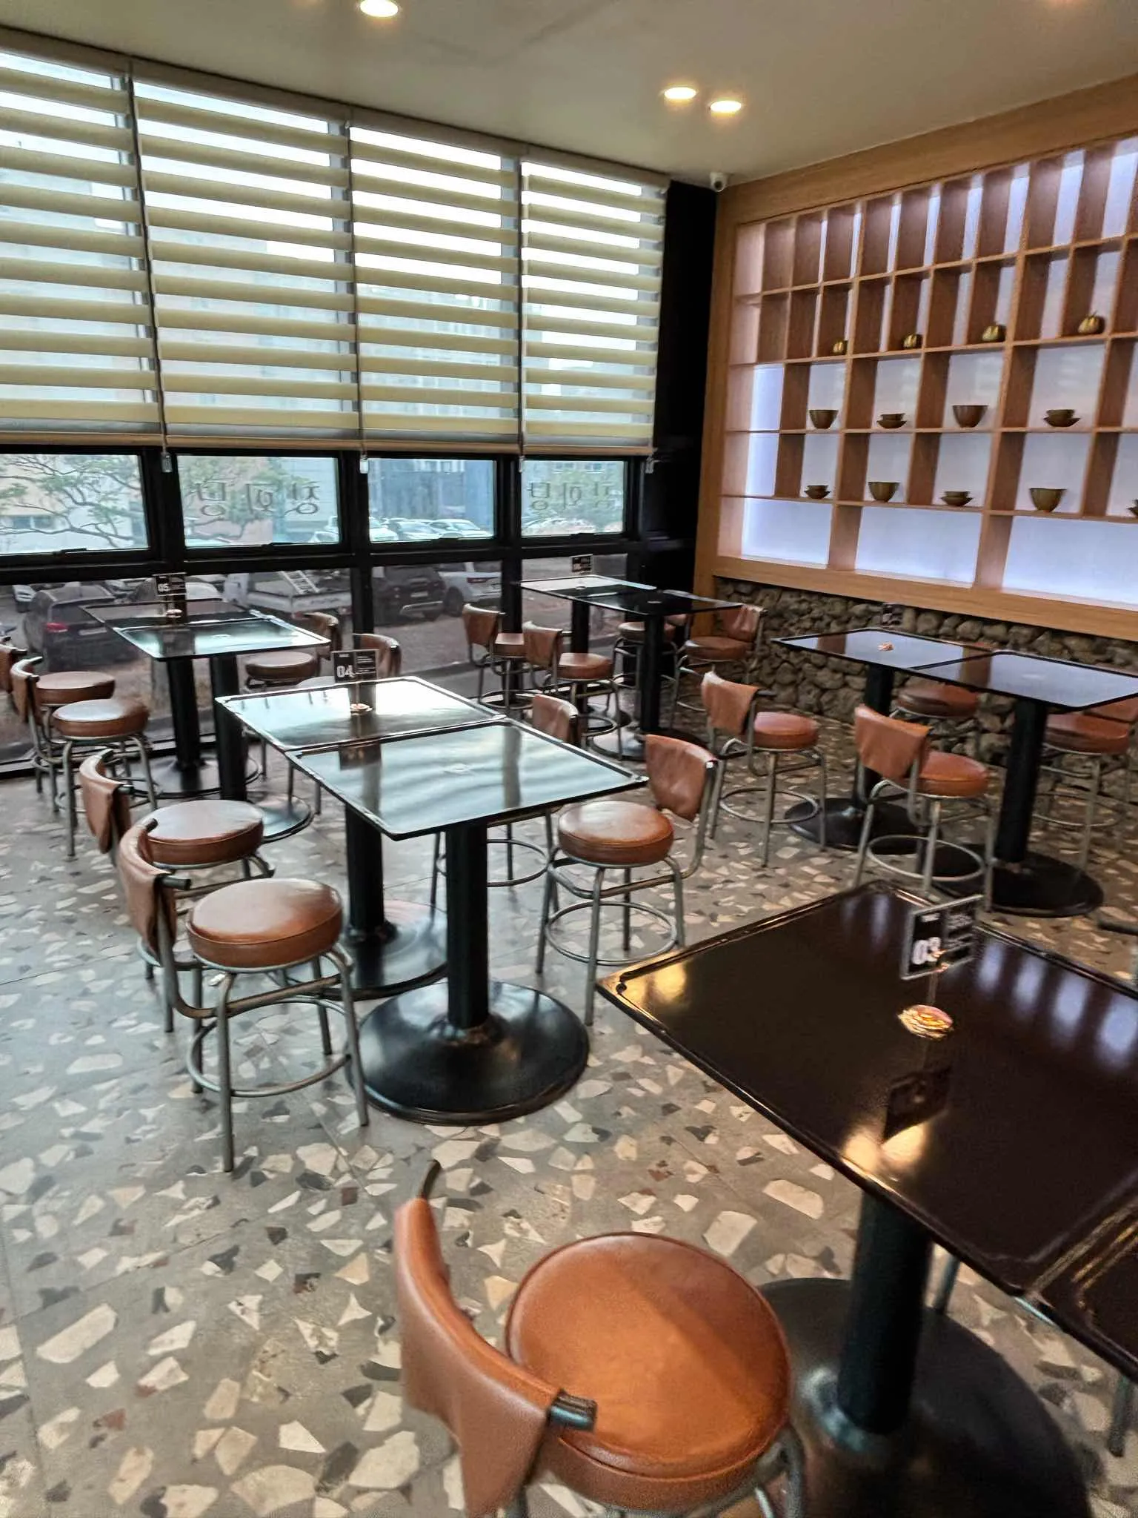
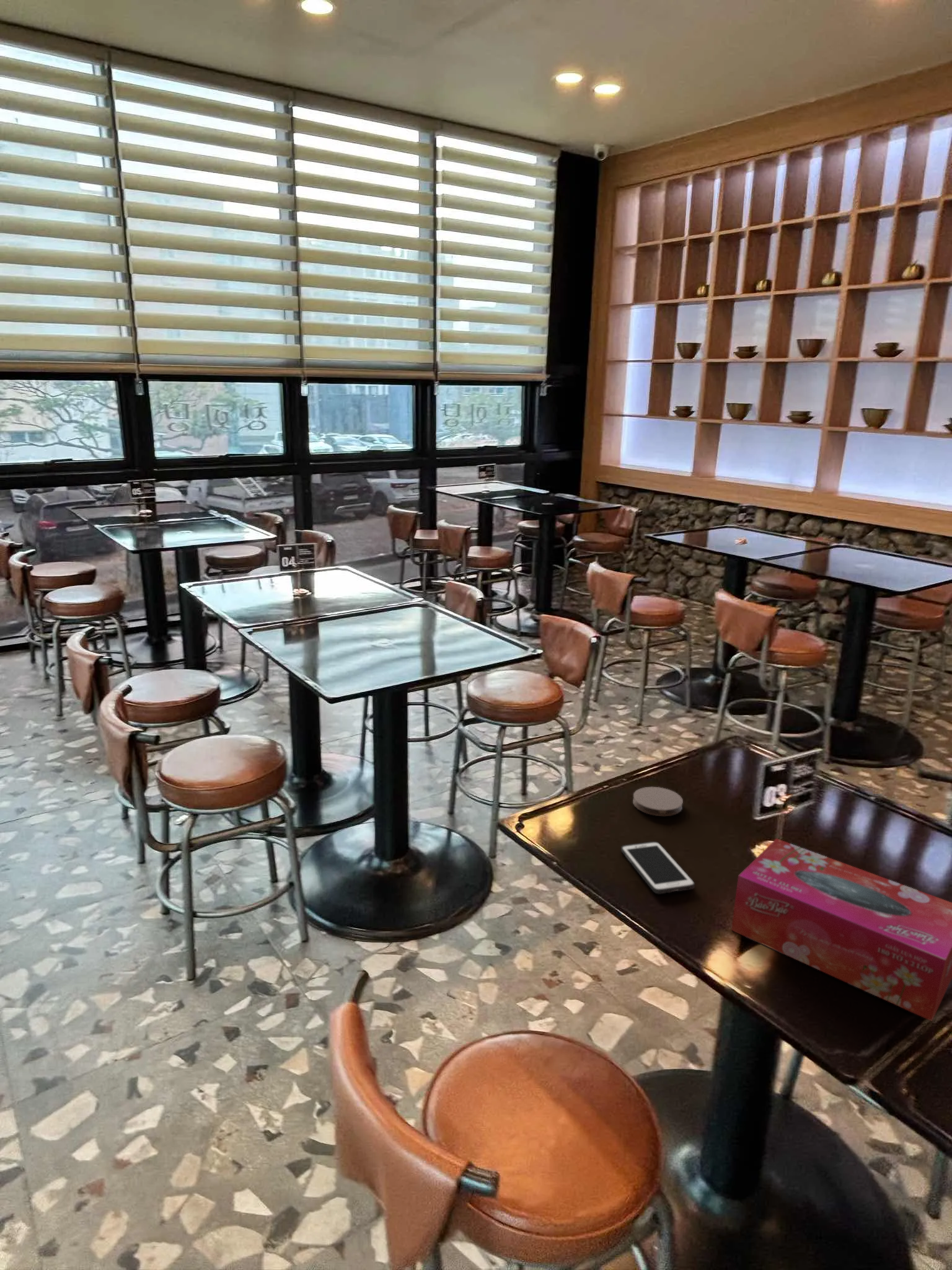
+ coaster (658, 801)
+ cell phone (656, 866)
+ tissue box (845, 920)
